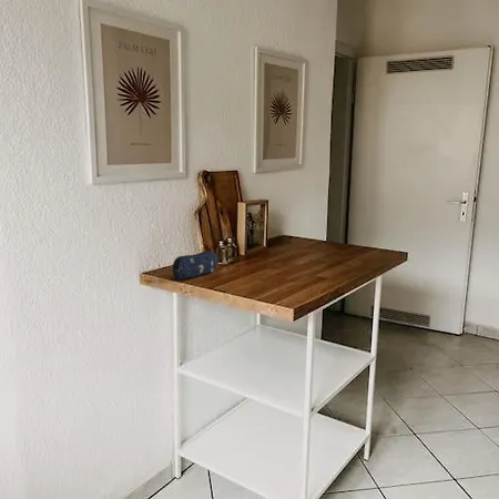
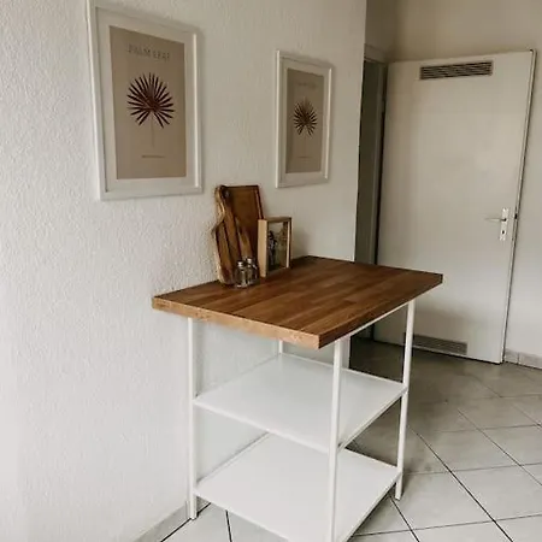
- pencil case (195, 264)
